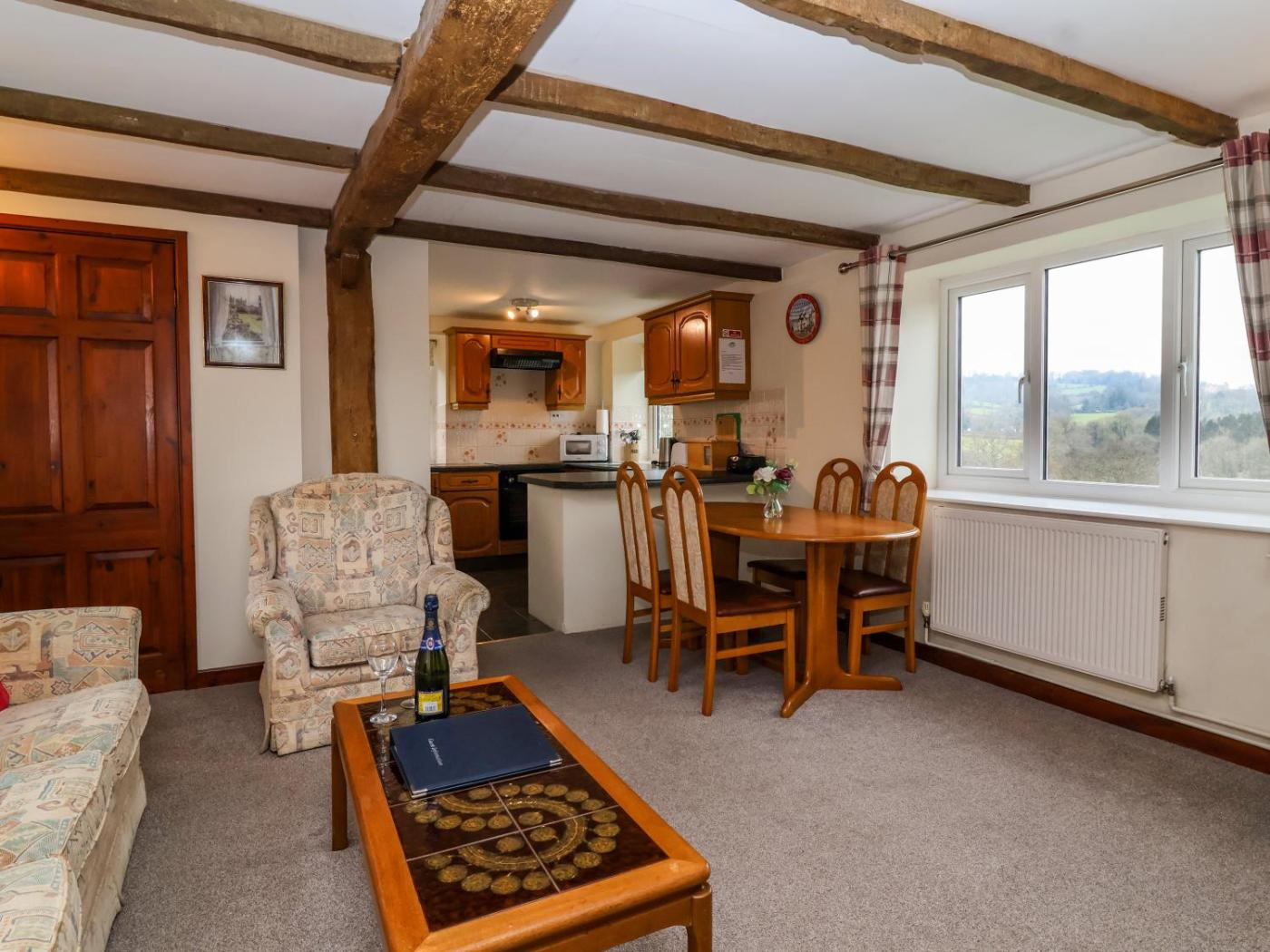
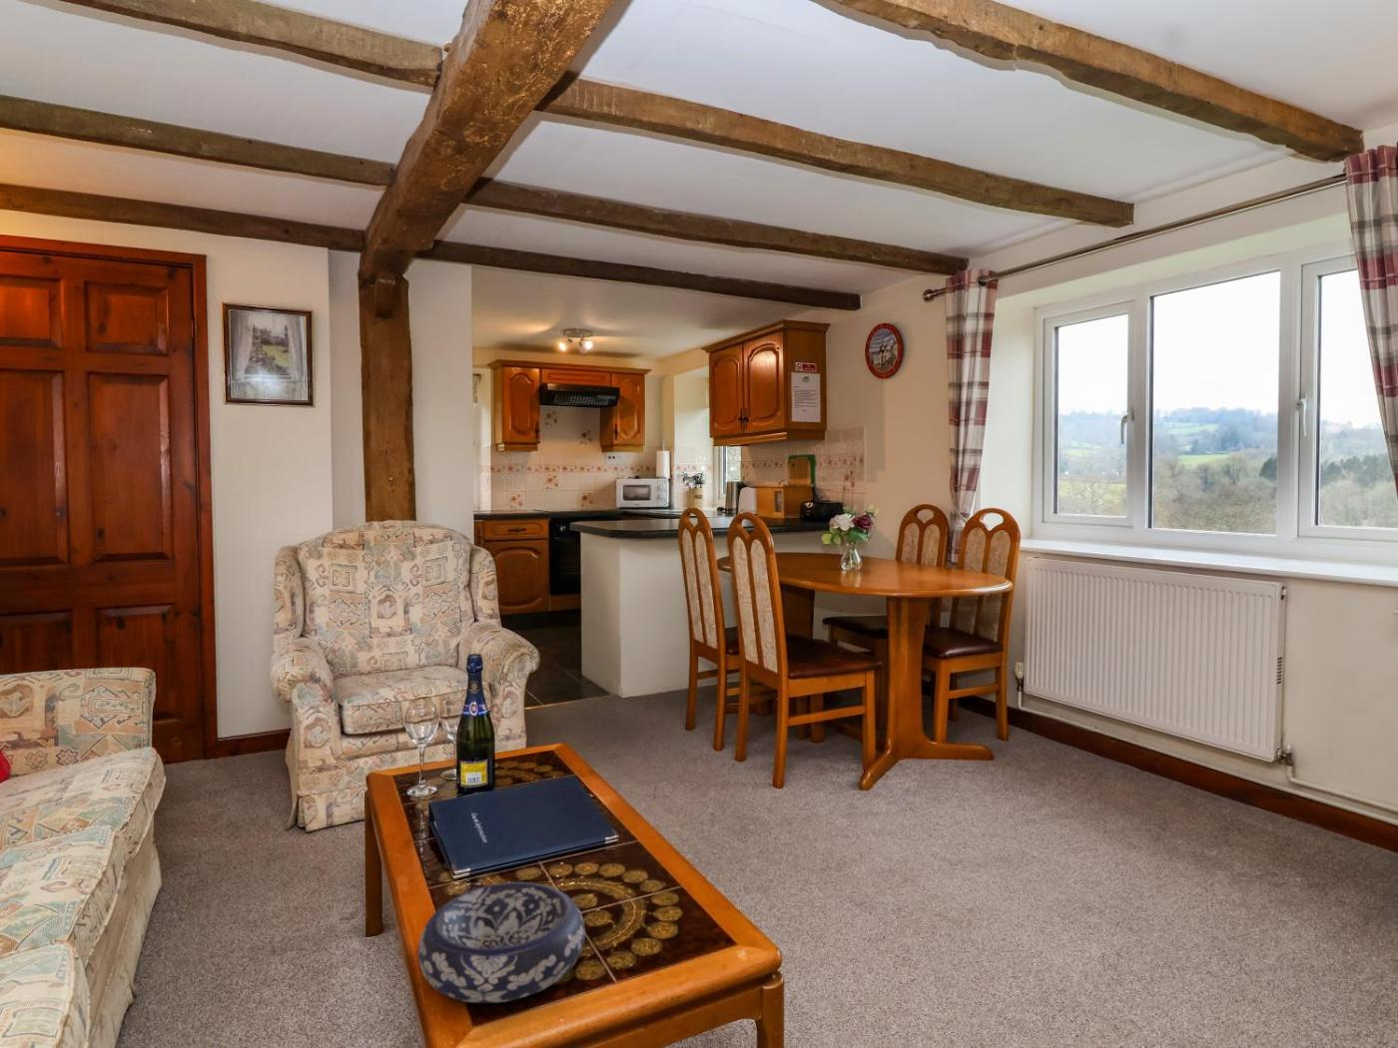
+ decorative bowl (503, 938)
